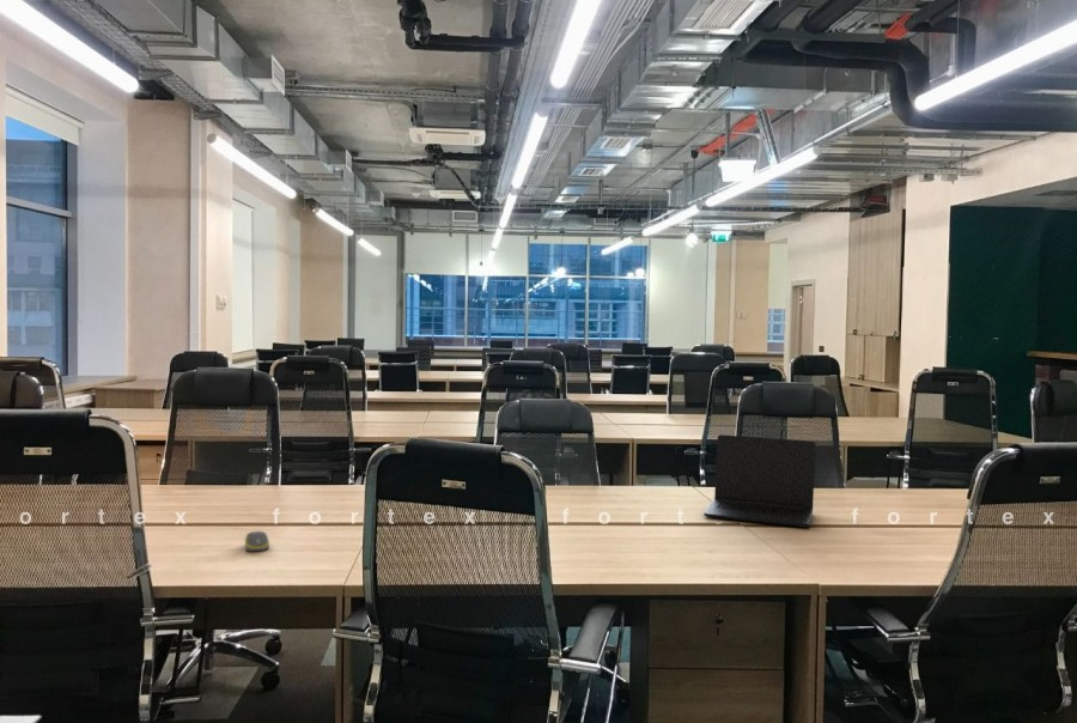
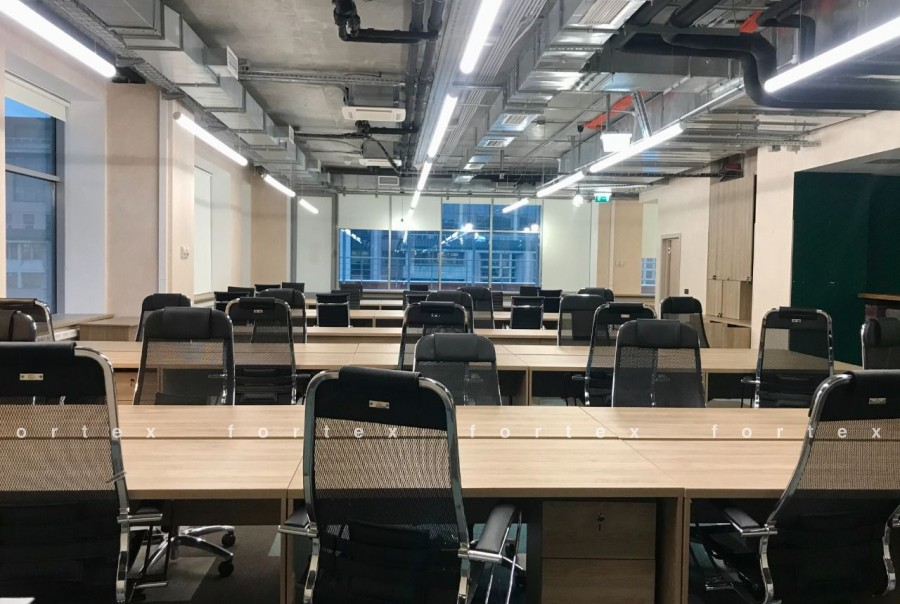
- computer mouse (256, 539)
- laptop (760, 478)
